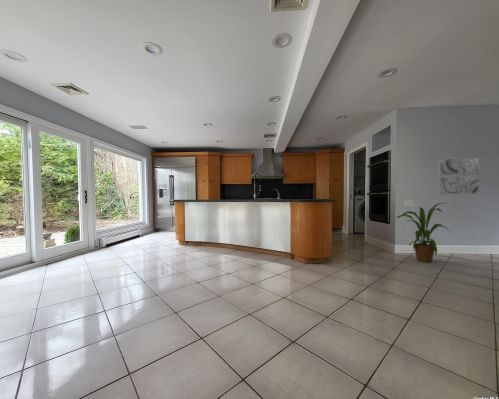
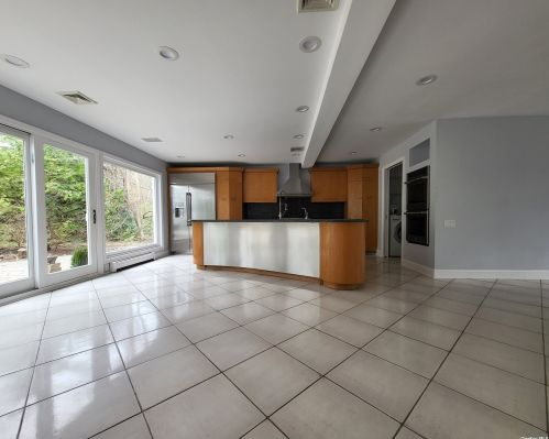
- wall art (458, 175)
- house plant (419, 230)
